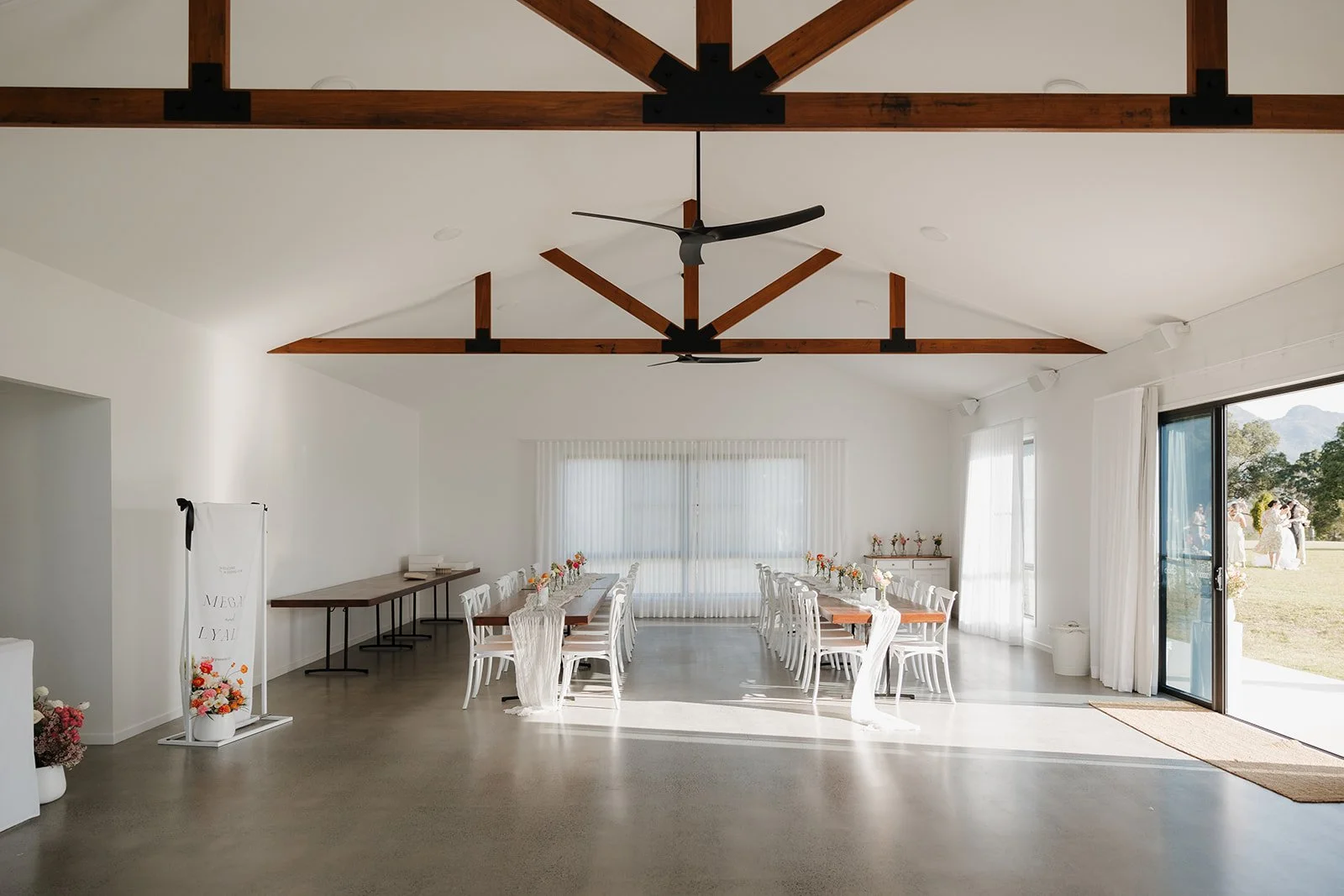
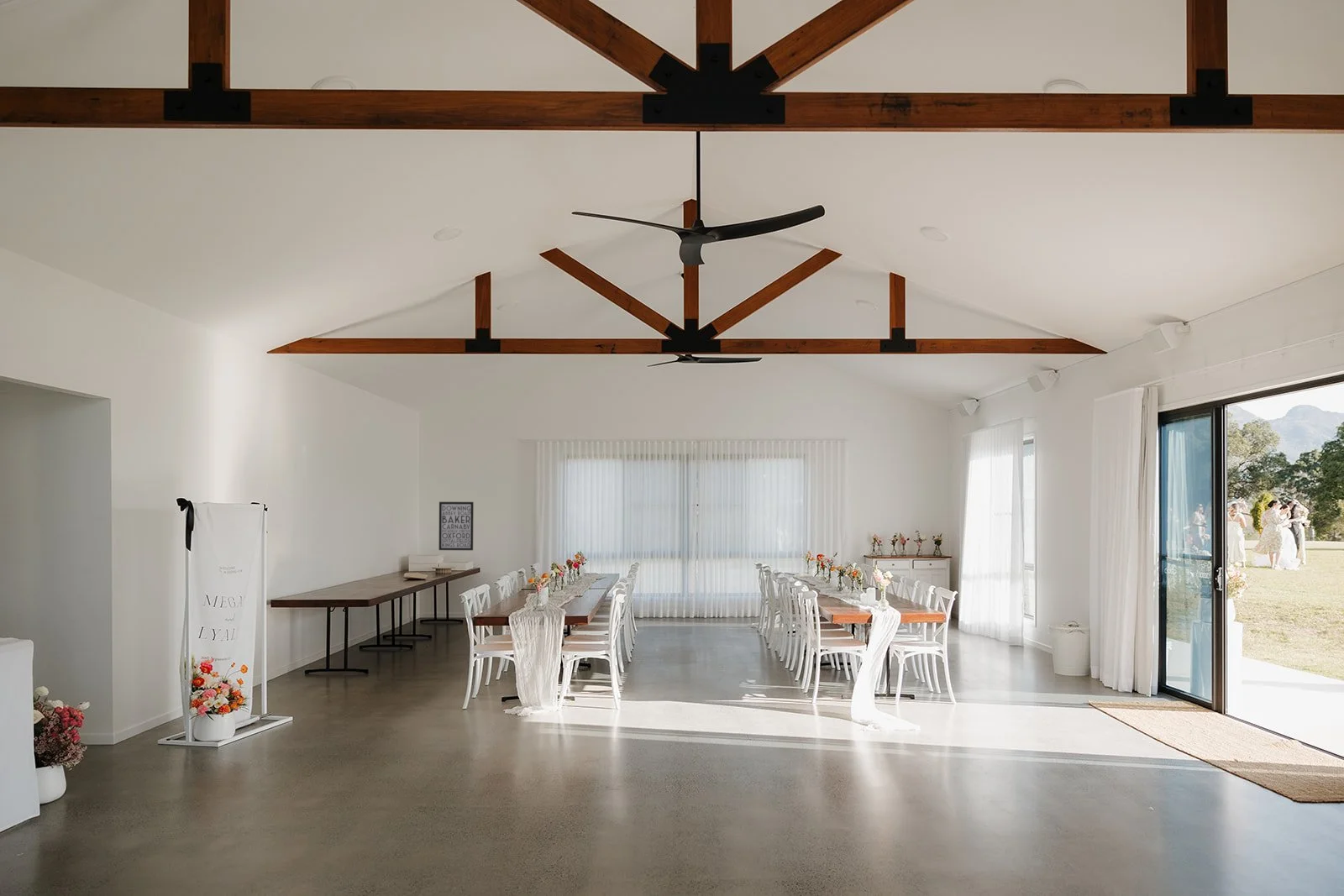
+ wall art (456, 526)
